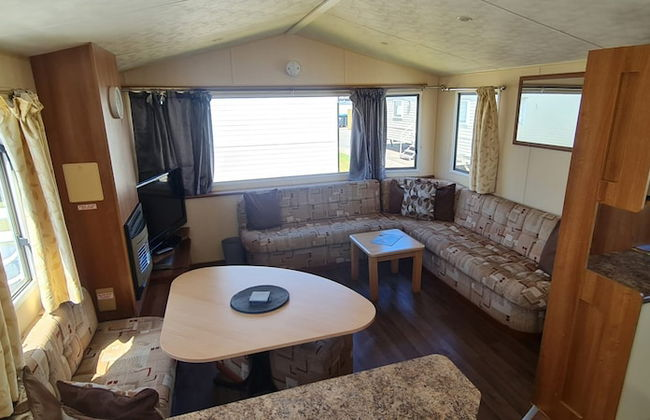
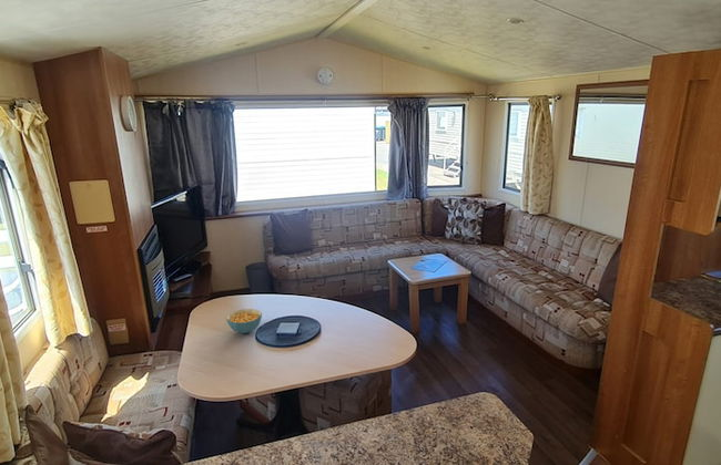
+ cereal bowl (244, 323)
